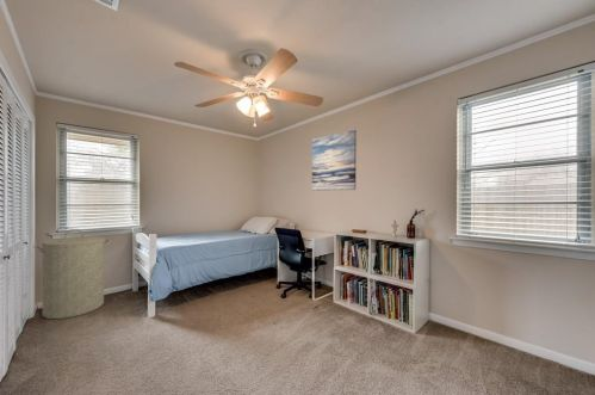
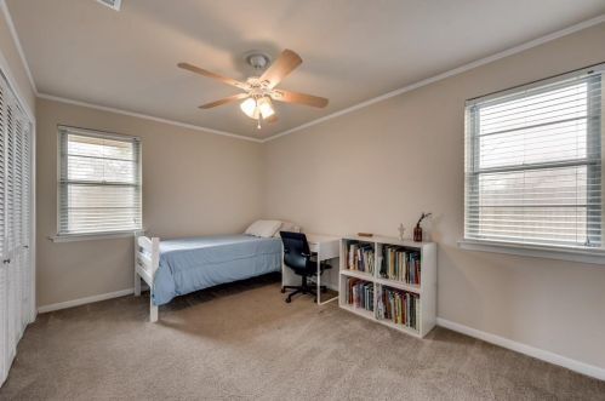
- wall art (331, 162)
- laundry hamper (75, 269)
